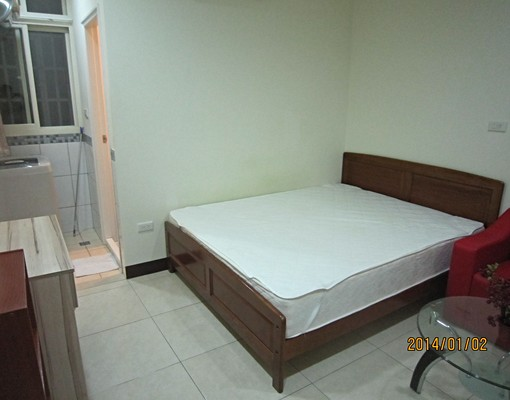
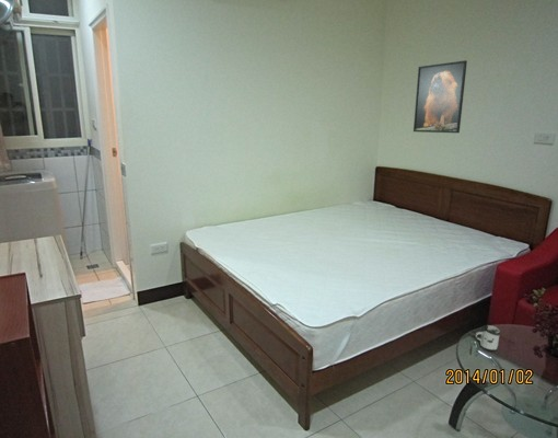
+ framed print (438, 99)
+ cup (486, 337)
